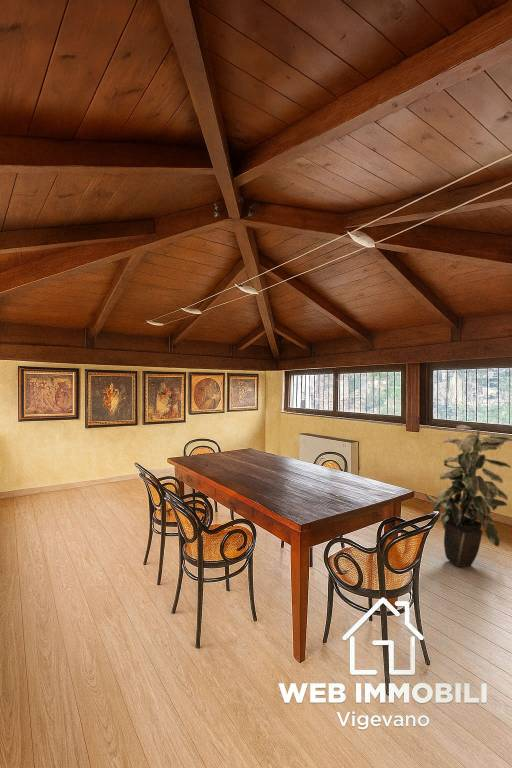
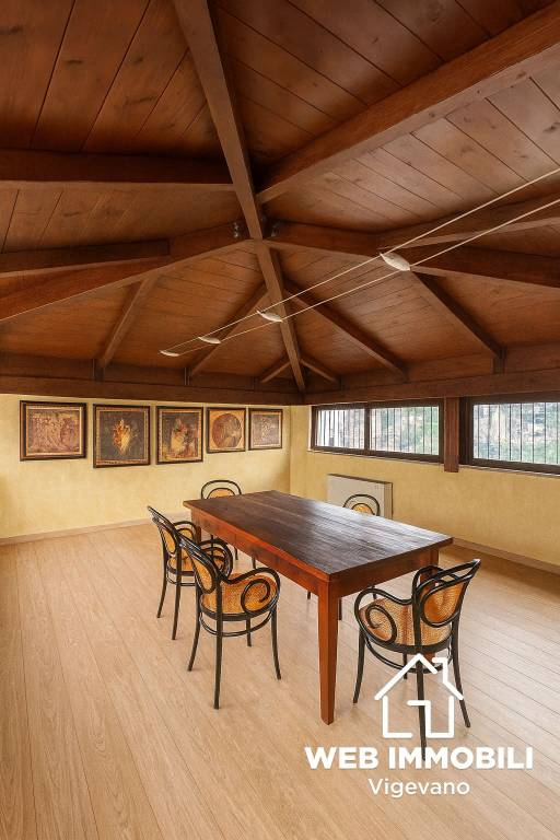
- indoor plant (468, 495)
